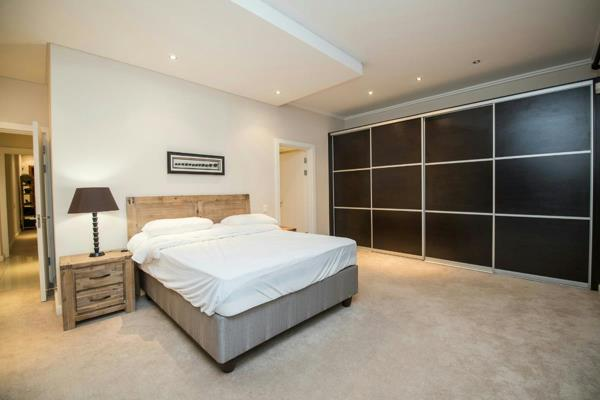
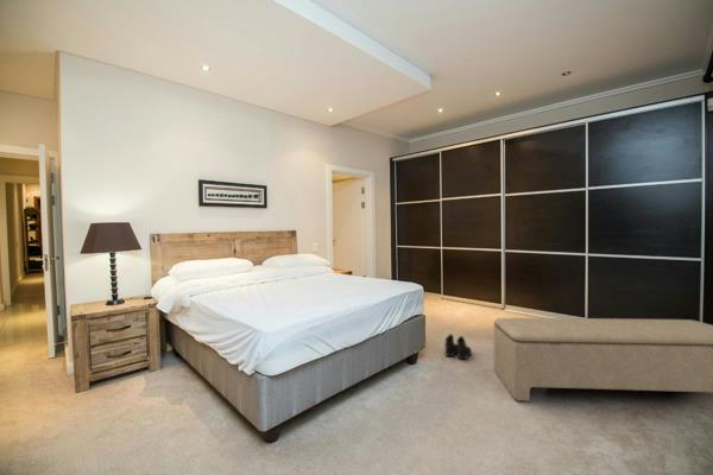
+ boots (458, 344)
+ bench (611, 356)
